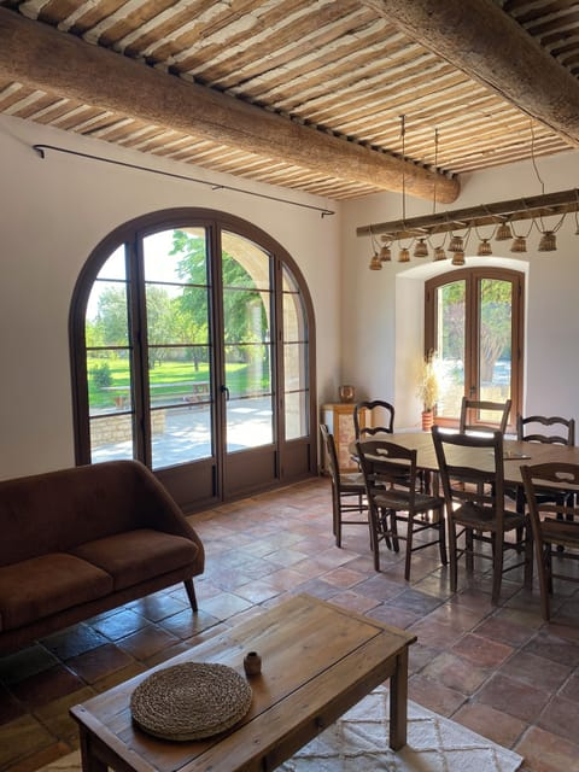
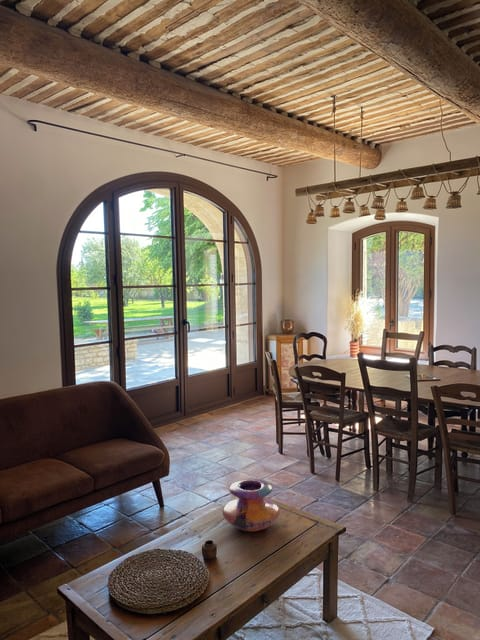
+ decorative vase (251, 505)
